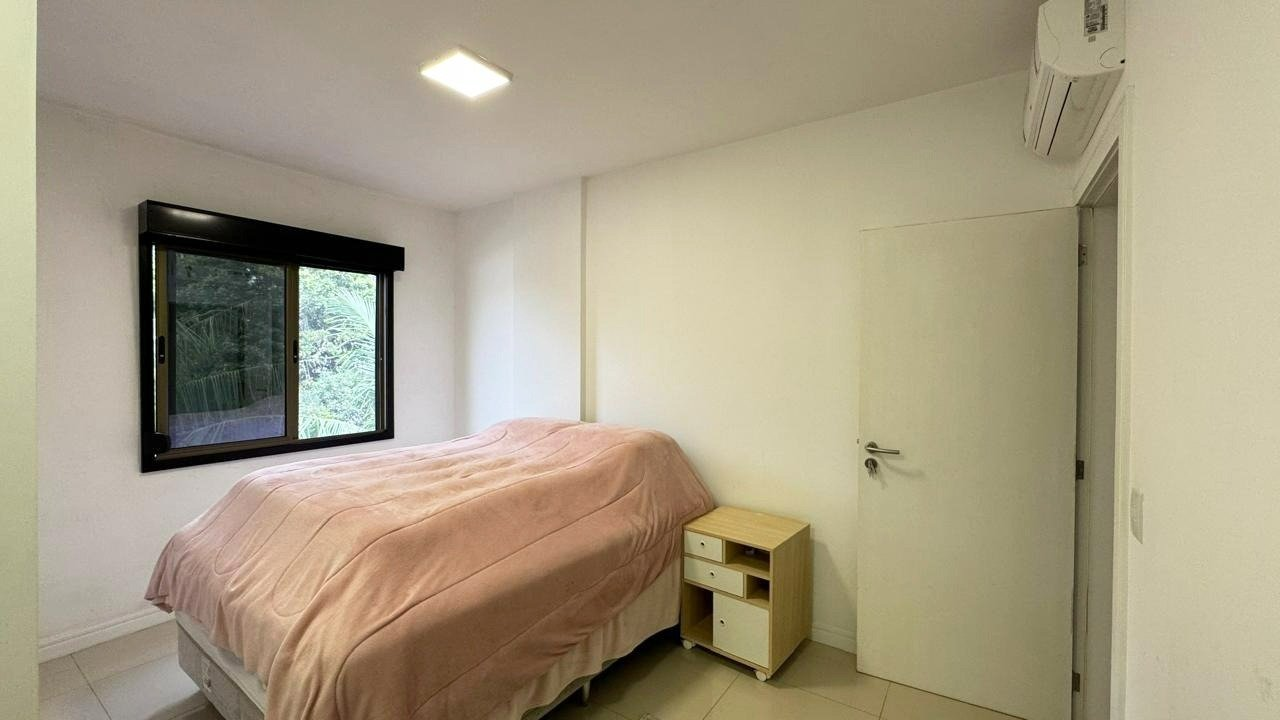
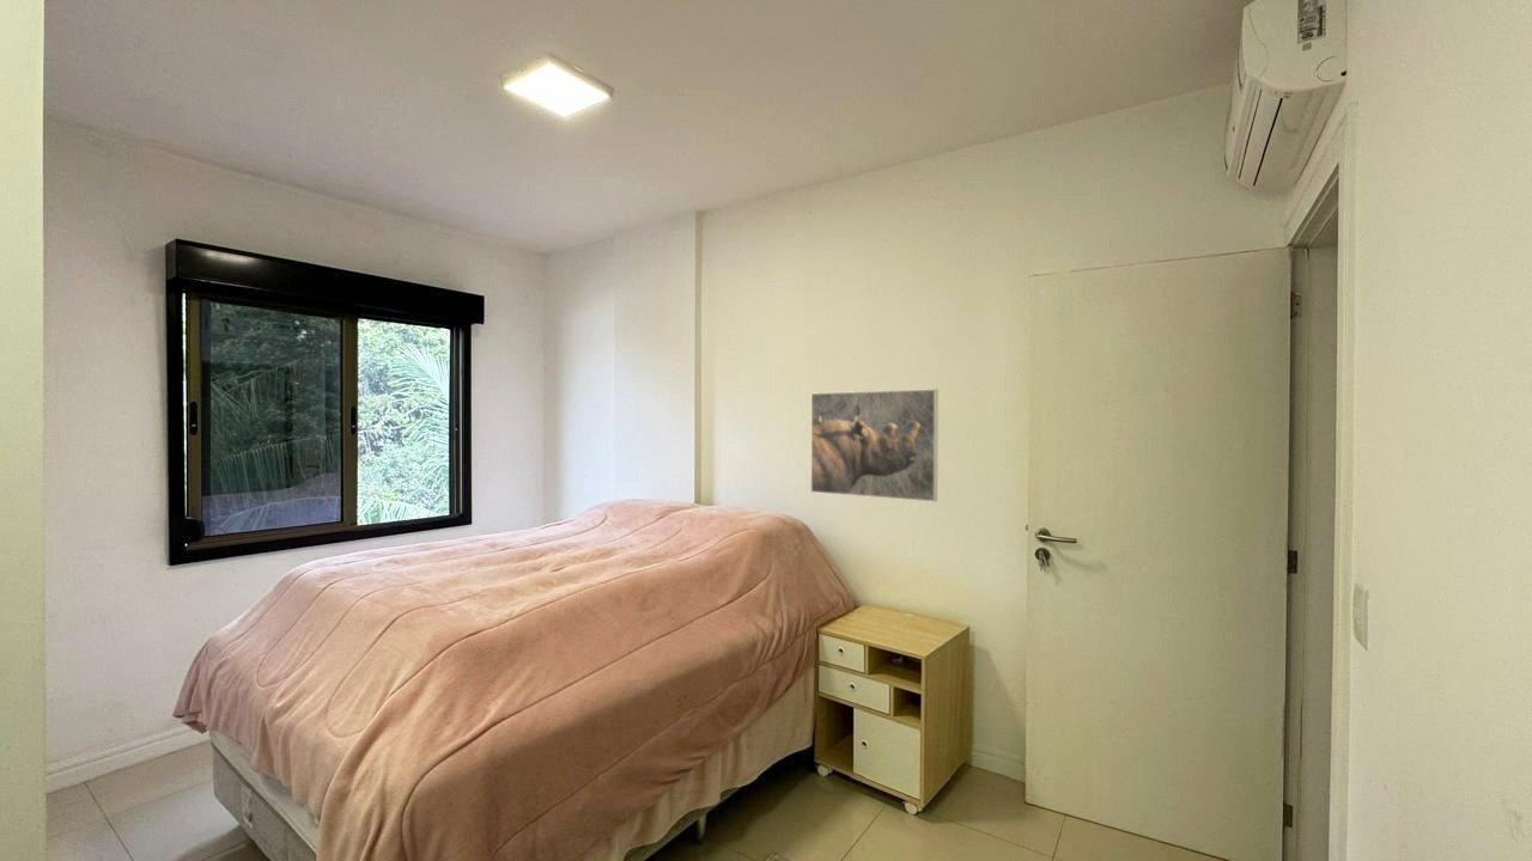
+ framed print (870, 444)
